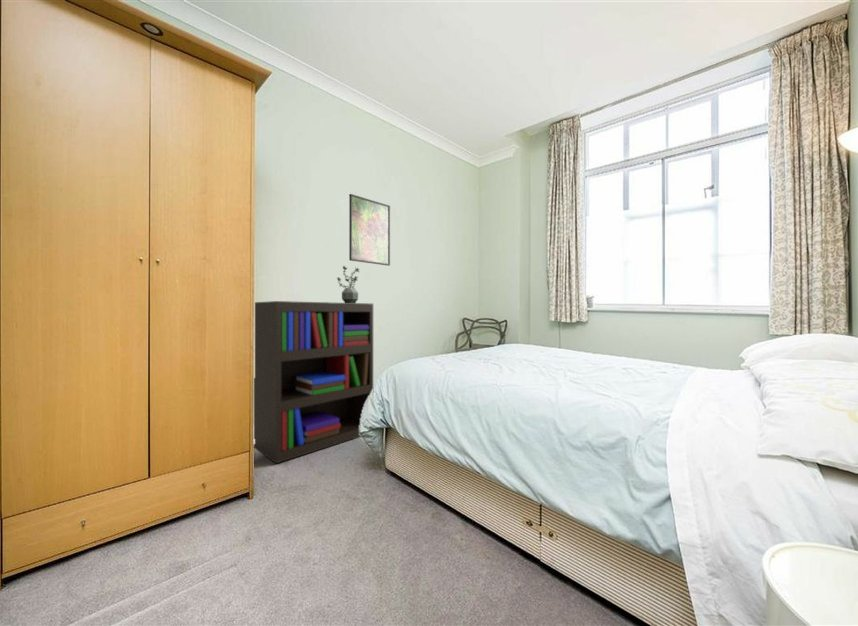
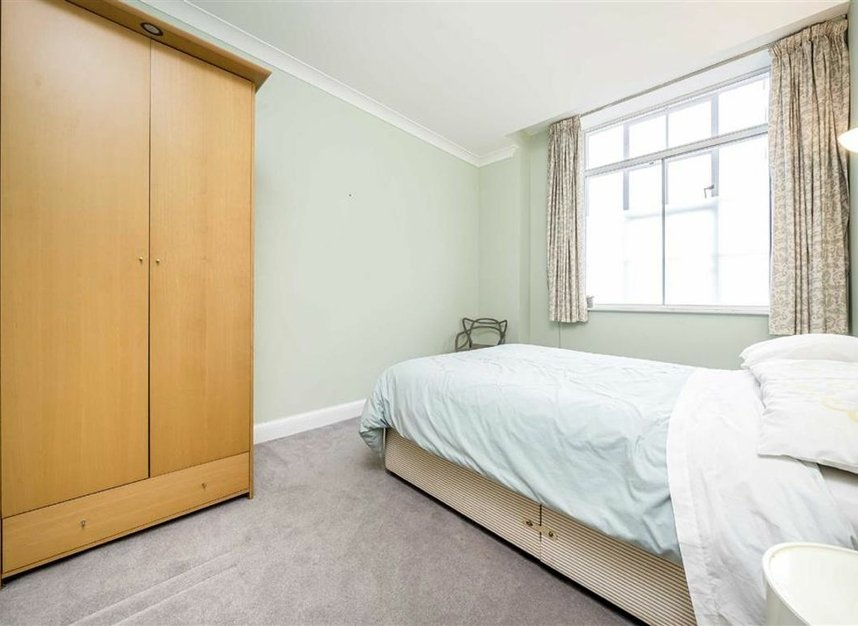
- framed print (370, 231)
- bookshelf (316, 371)
- potted plant (349, 284)
